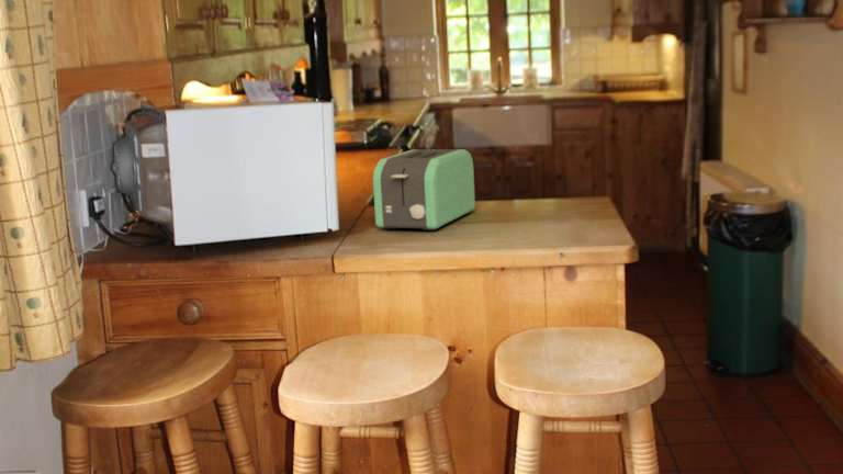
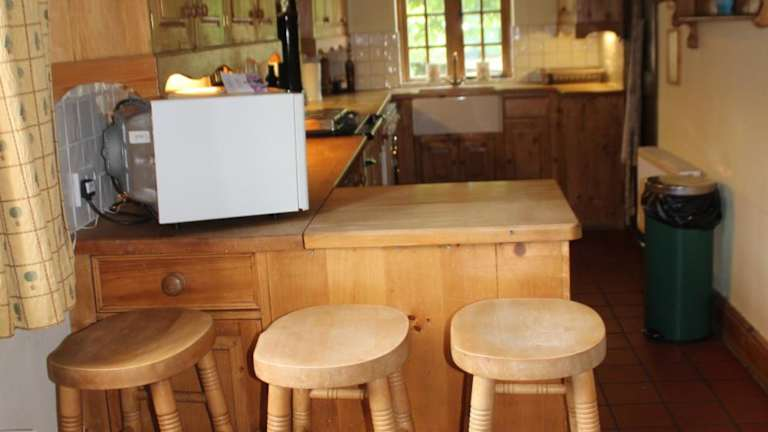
- toaster (425, 188)
